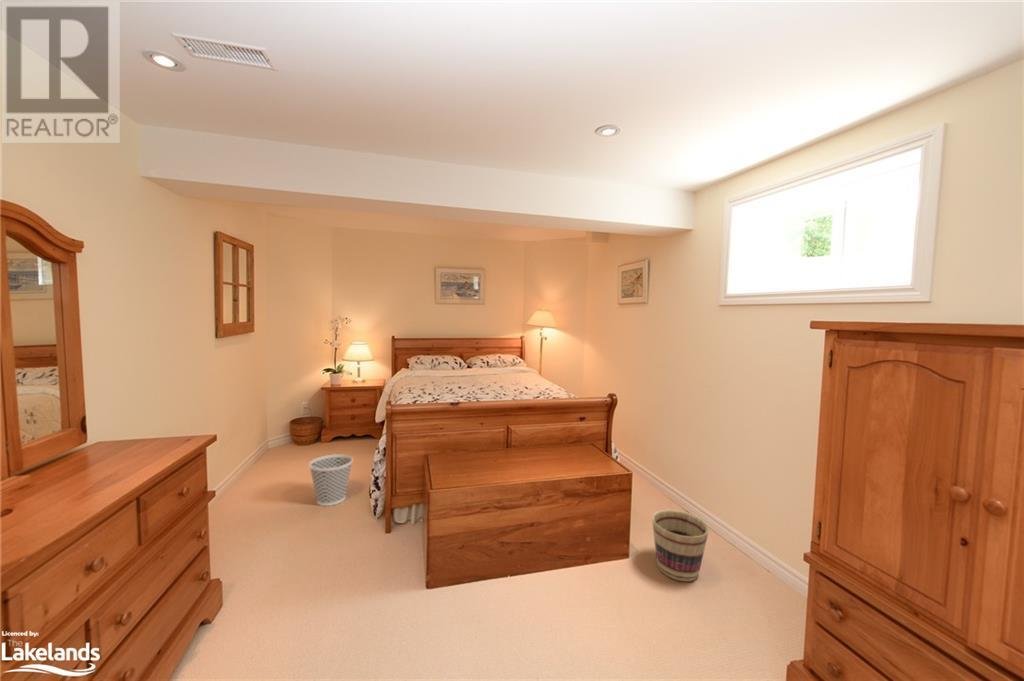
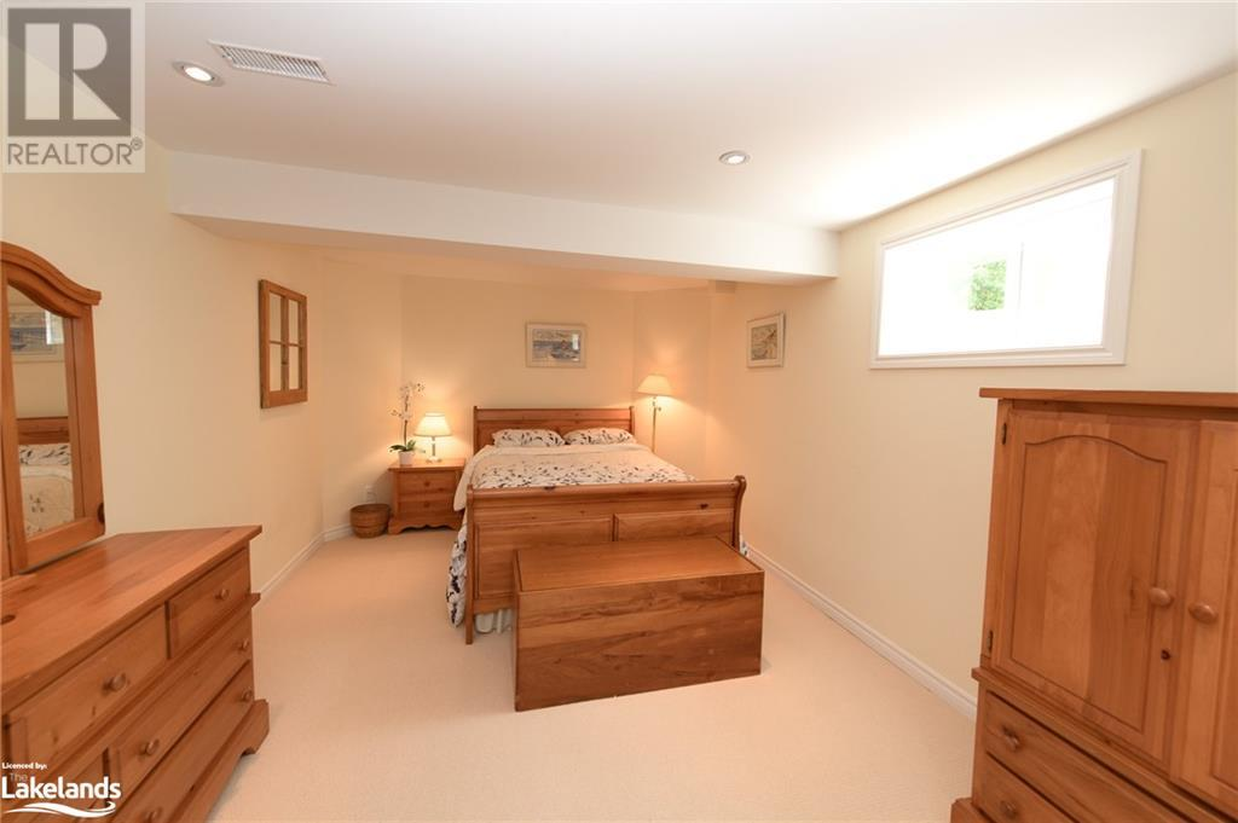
- basket (678, 545)
- wastebasket (331, 480)
